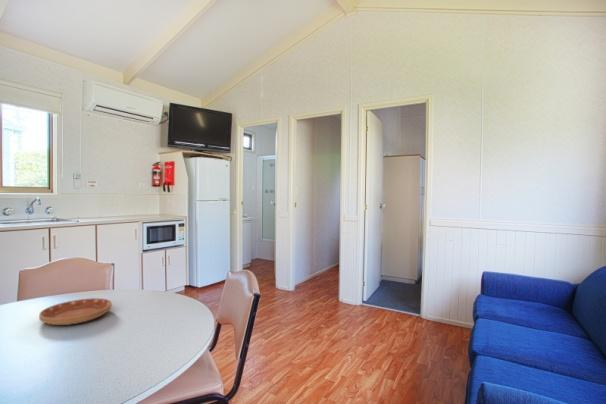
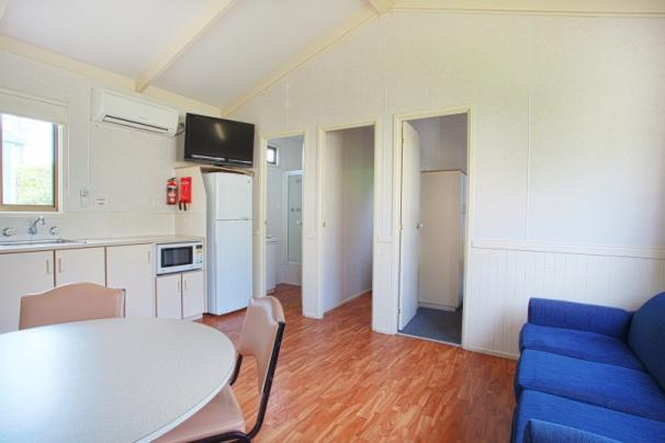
- saucer (77, 311)
